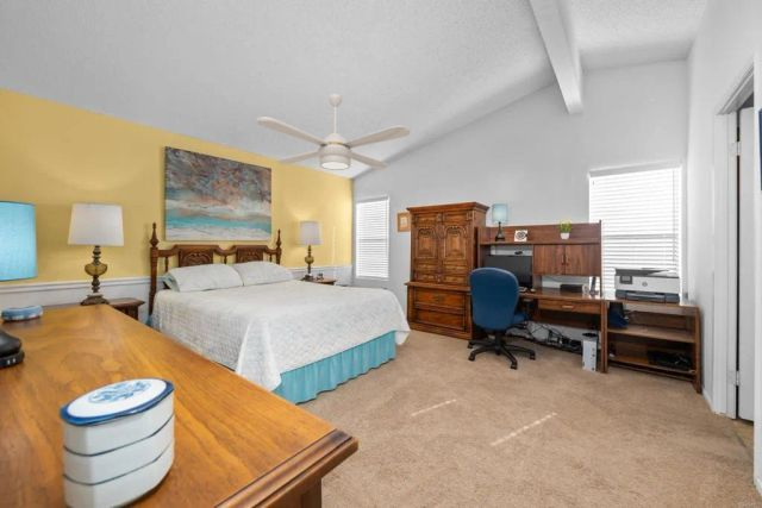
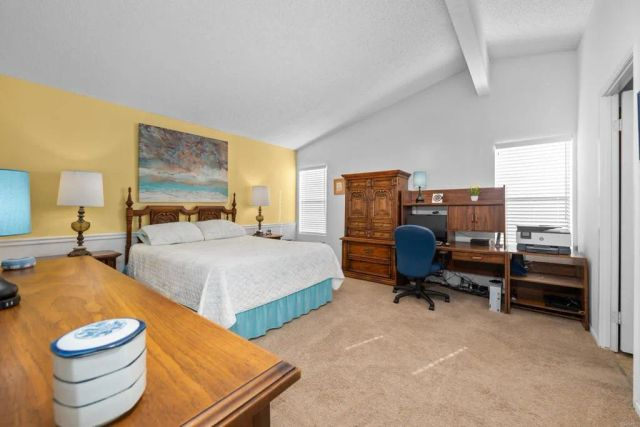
- ceiling fan (335, 131)
